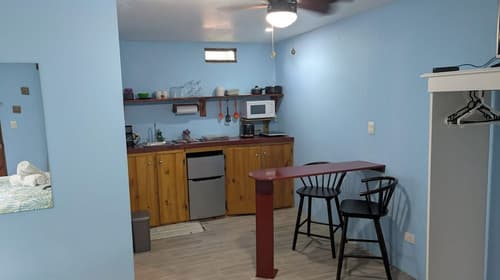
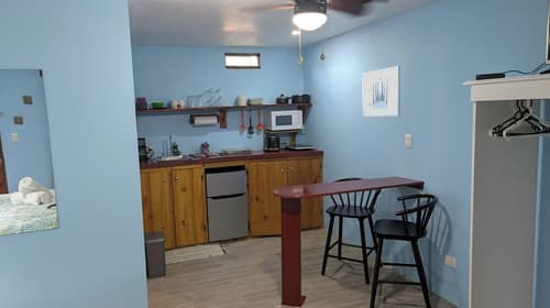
+ wall art (380, 94)
